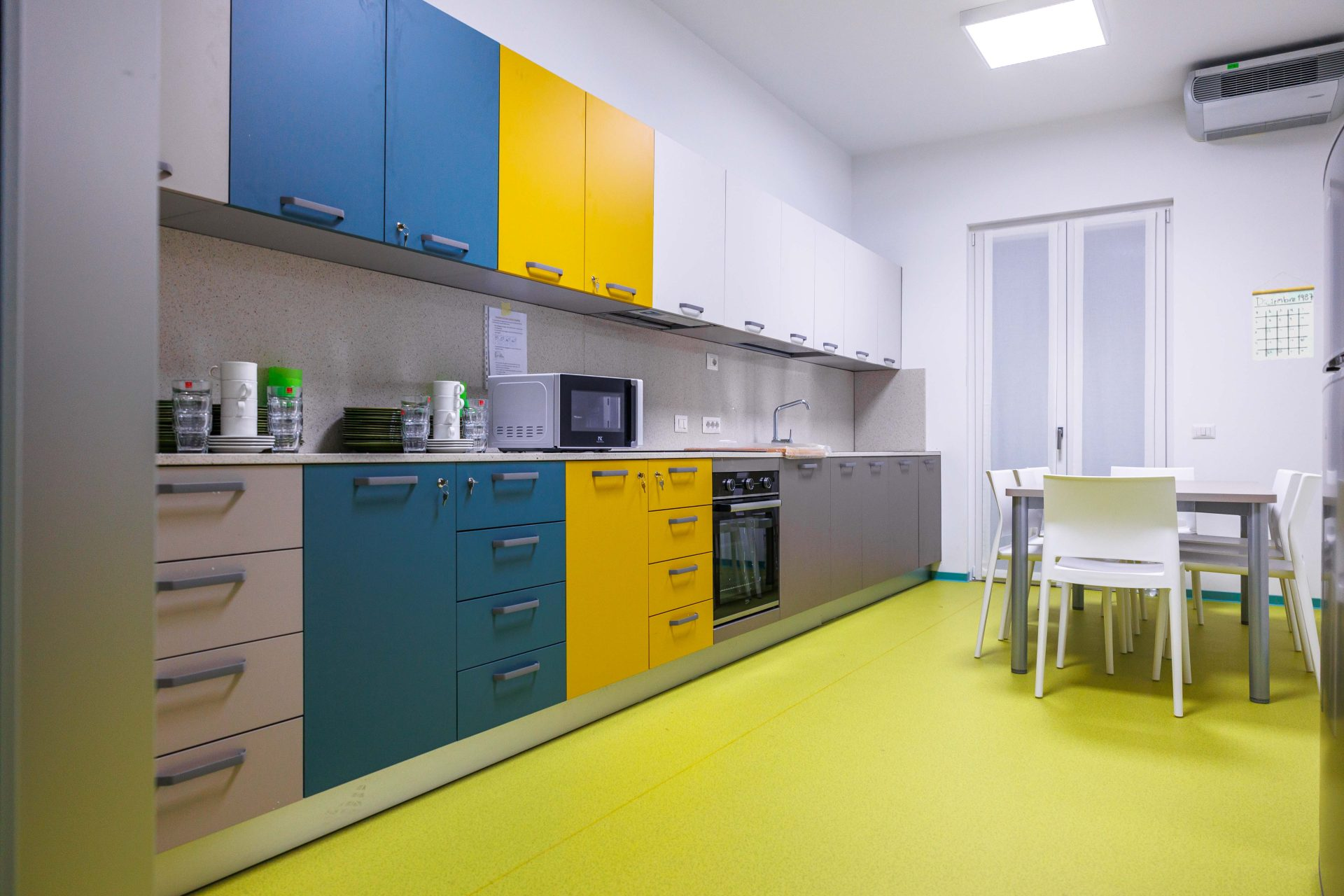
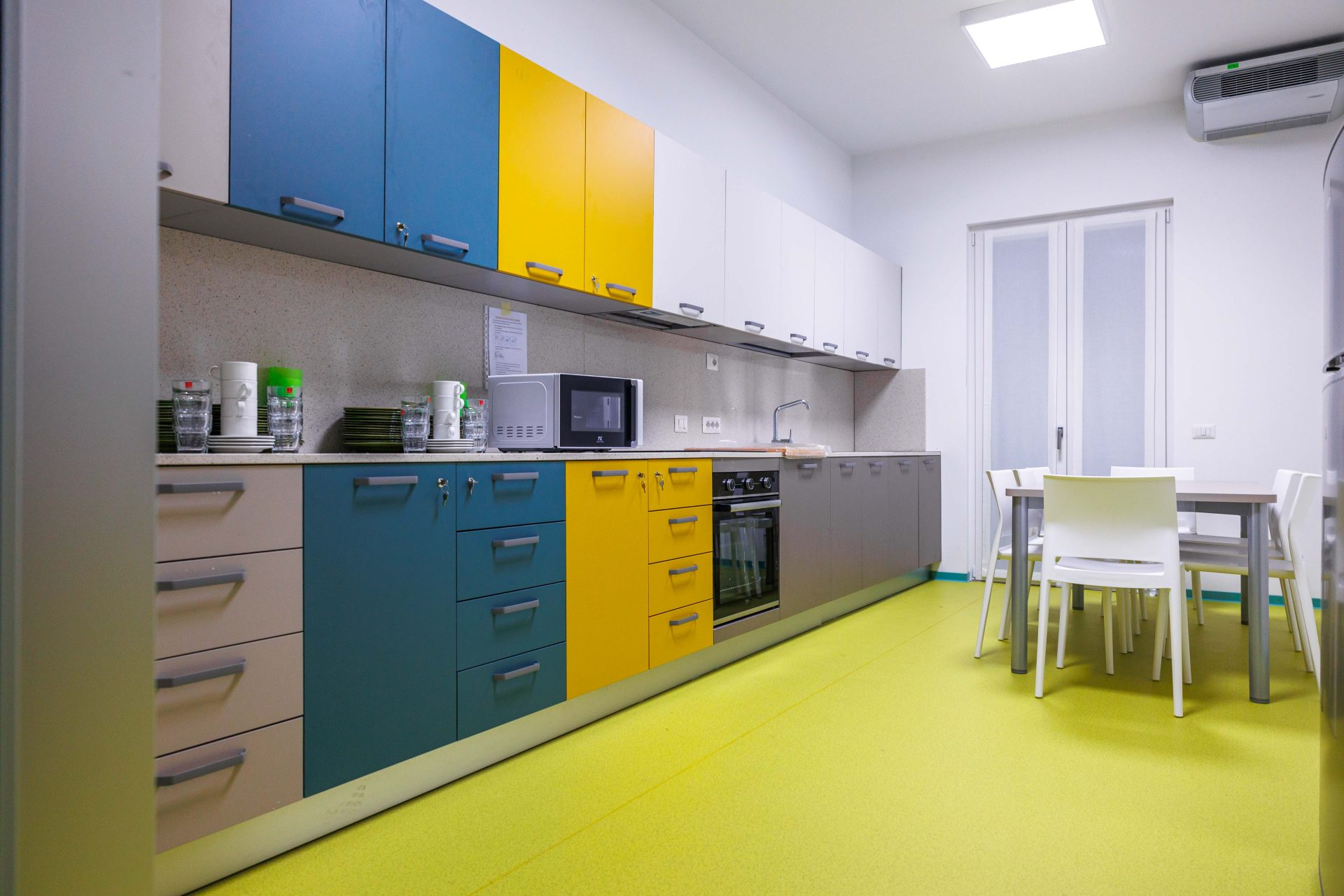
- calendar (1282, 315)
